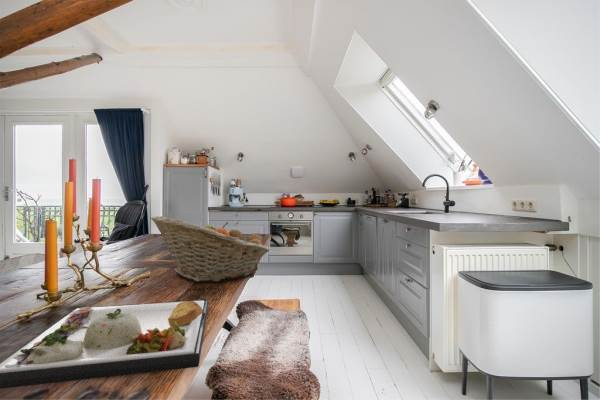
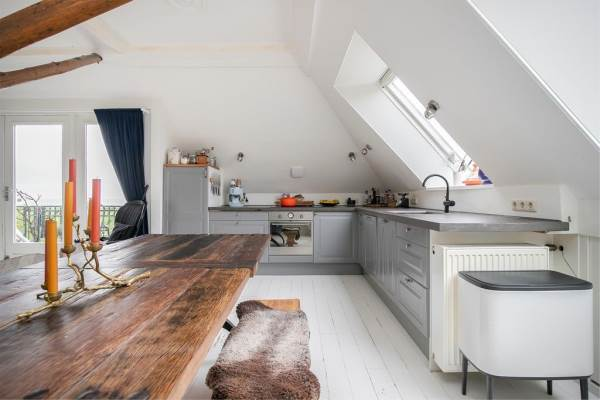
- dinner plate (125, 320)
- fruit basket (210, 243)
